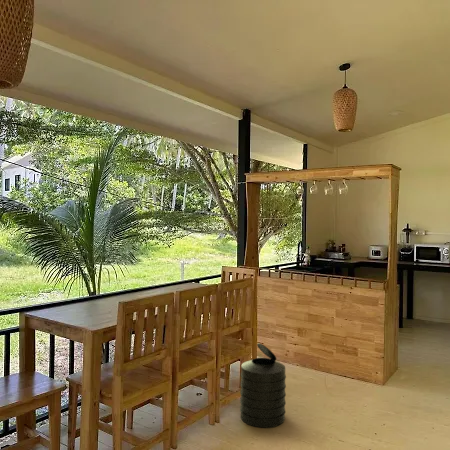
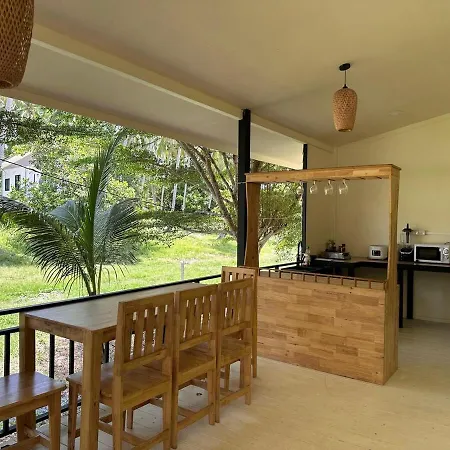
- trash can (263, 380)
